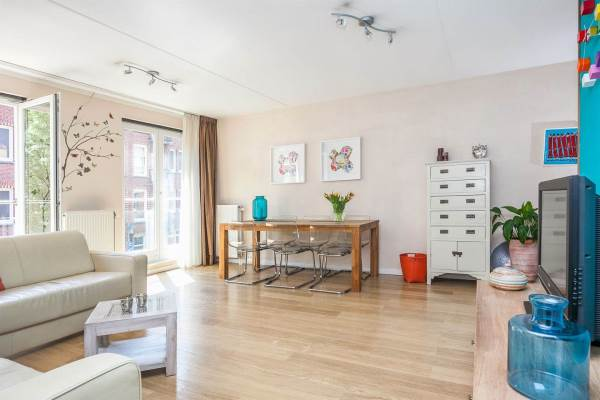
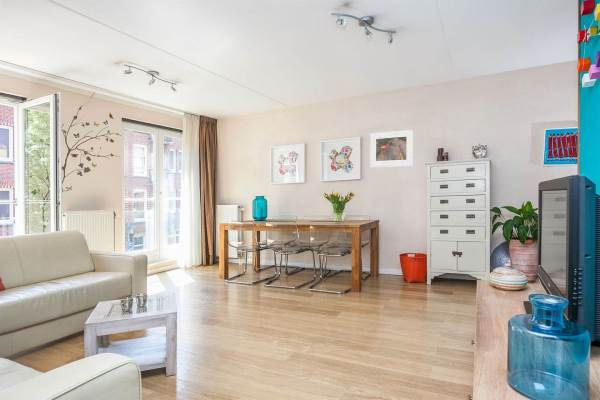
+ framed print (391, 149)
